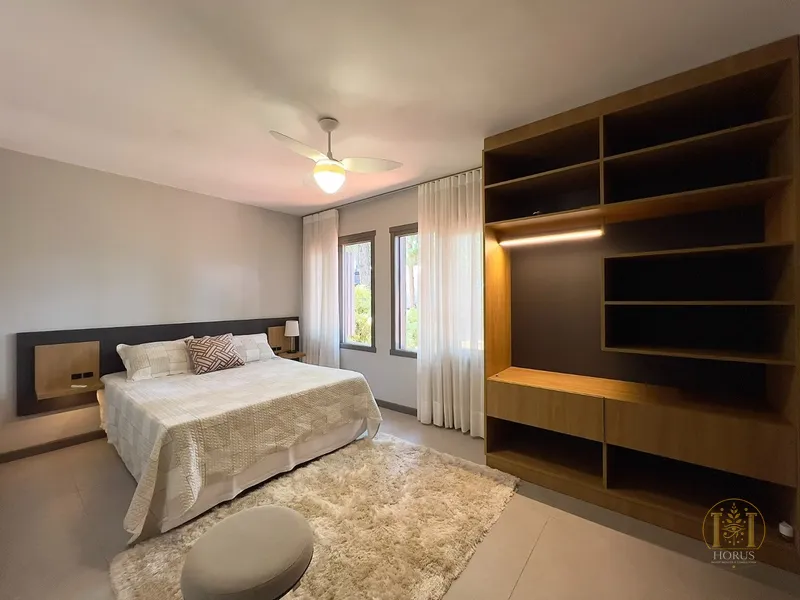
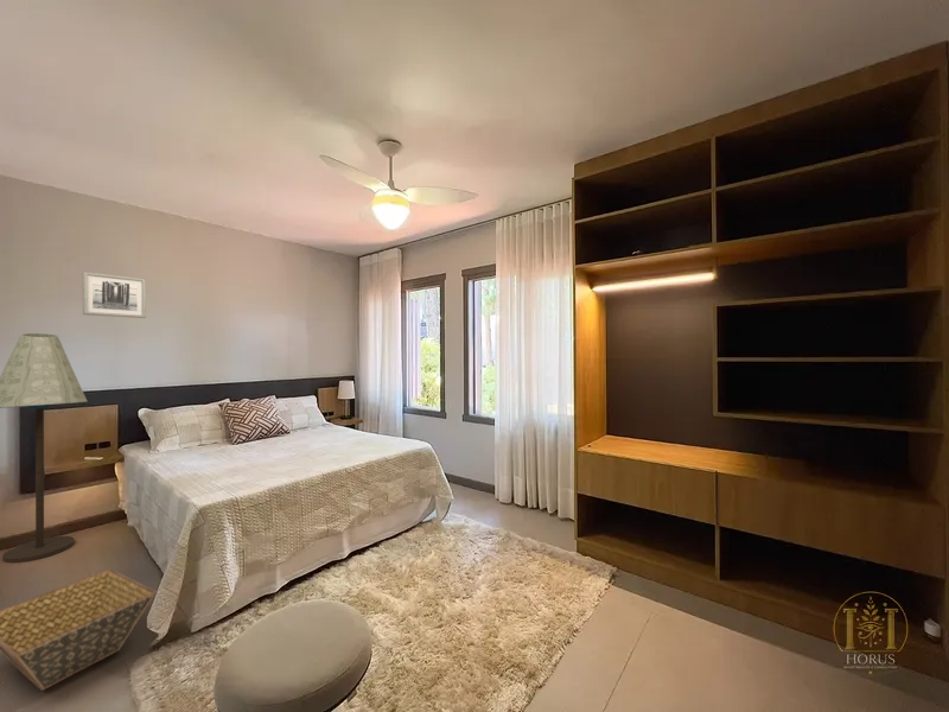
+ floor lamp (39, 441)
+ wall art (115, 295)
+ basket (70, 631)
